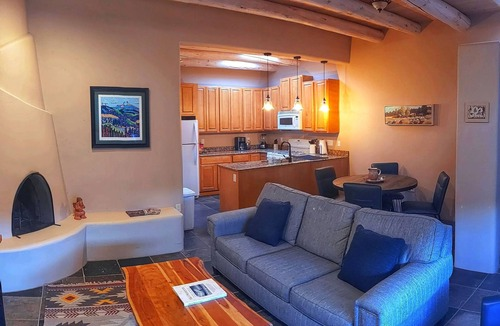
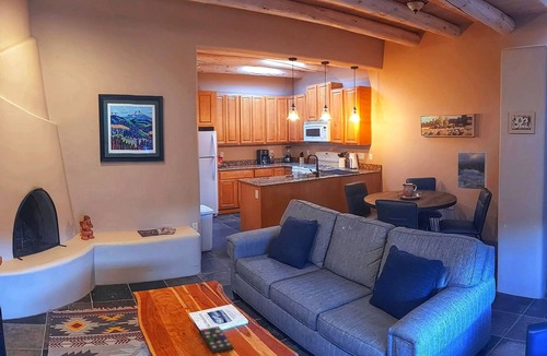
+ remote control (216, 339)
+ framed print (472, 170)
